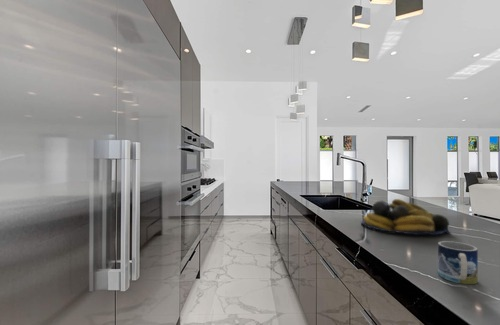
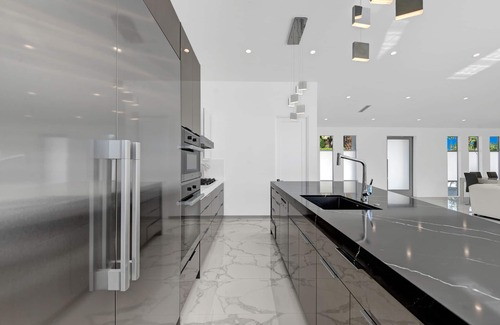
- mug (458, 263)
- fruit bowl (401, 213)
